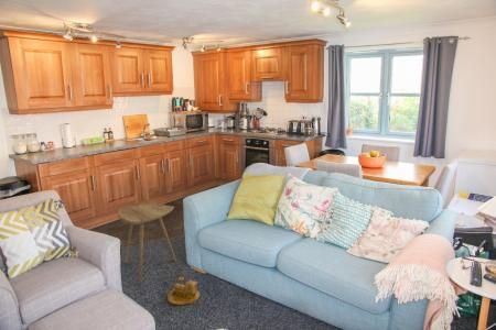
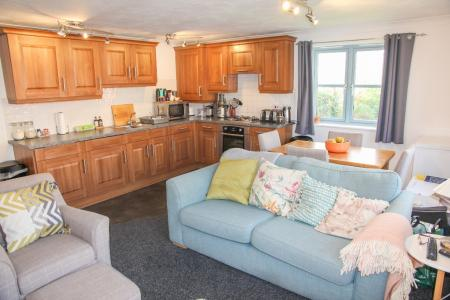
- side table (141, 239)
- toy train (183, 287)
